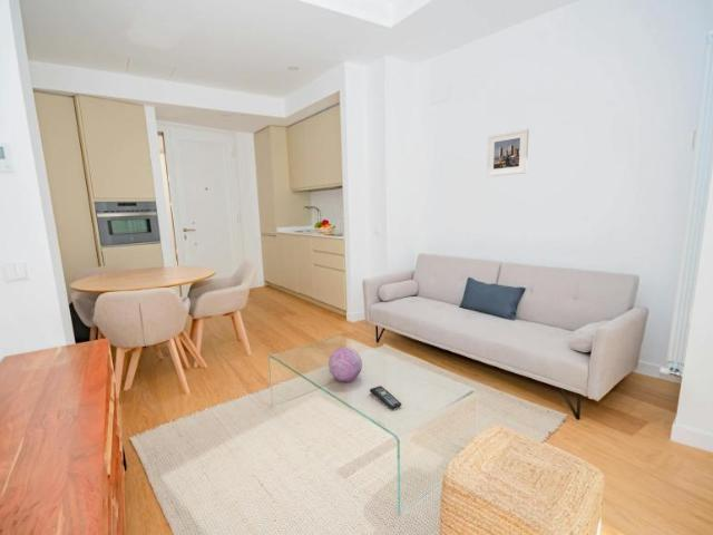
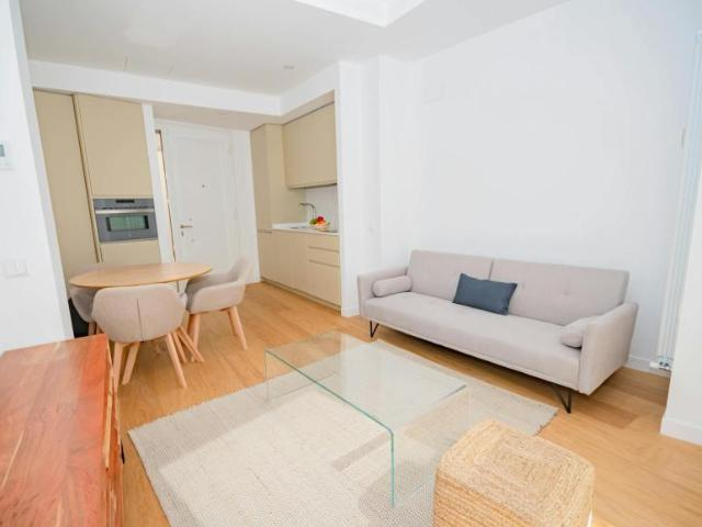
- decorative orb (345, 363)
- remote control (384, 396)
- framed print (506, 154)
